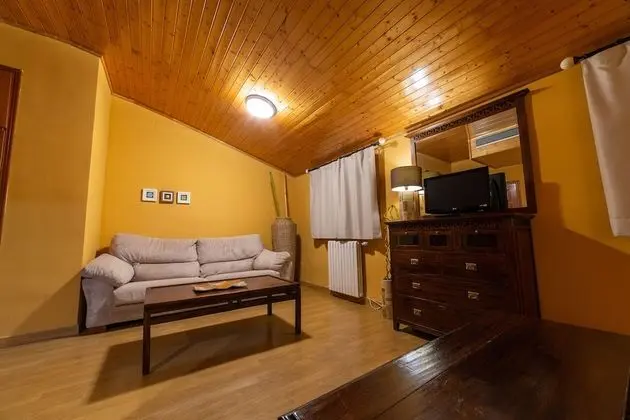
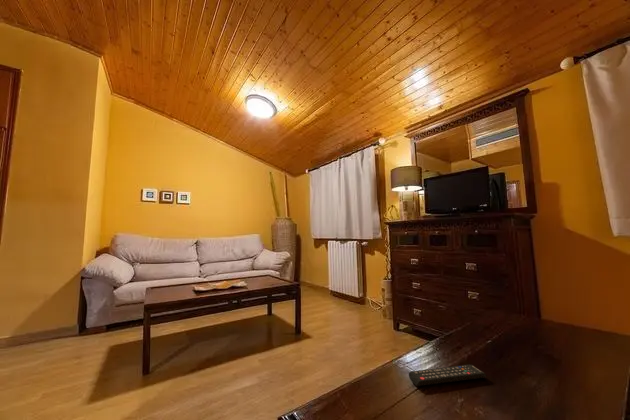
+ remote control (447, 375)
